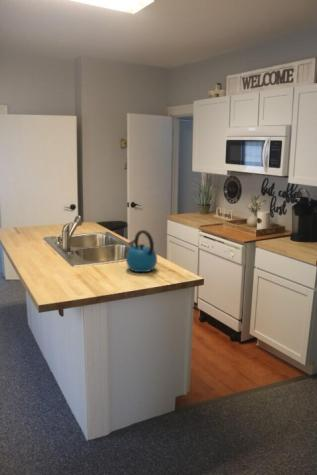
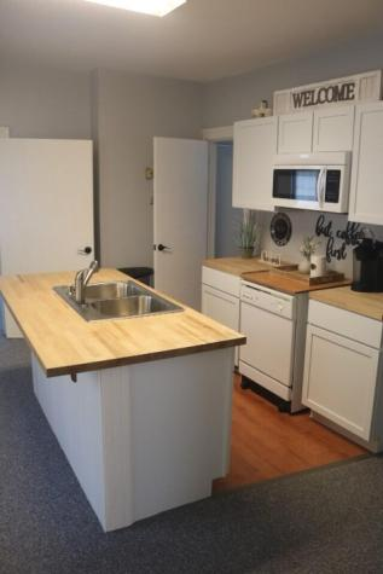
- kettle (140, 249)
